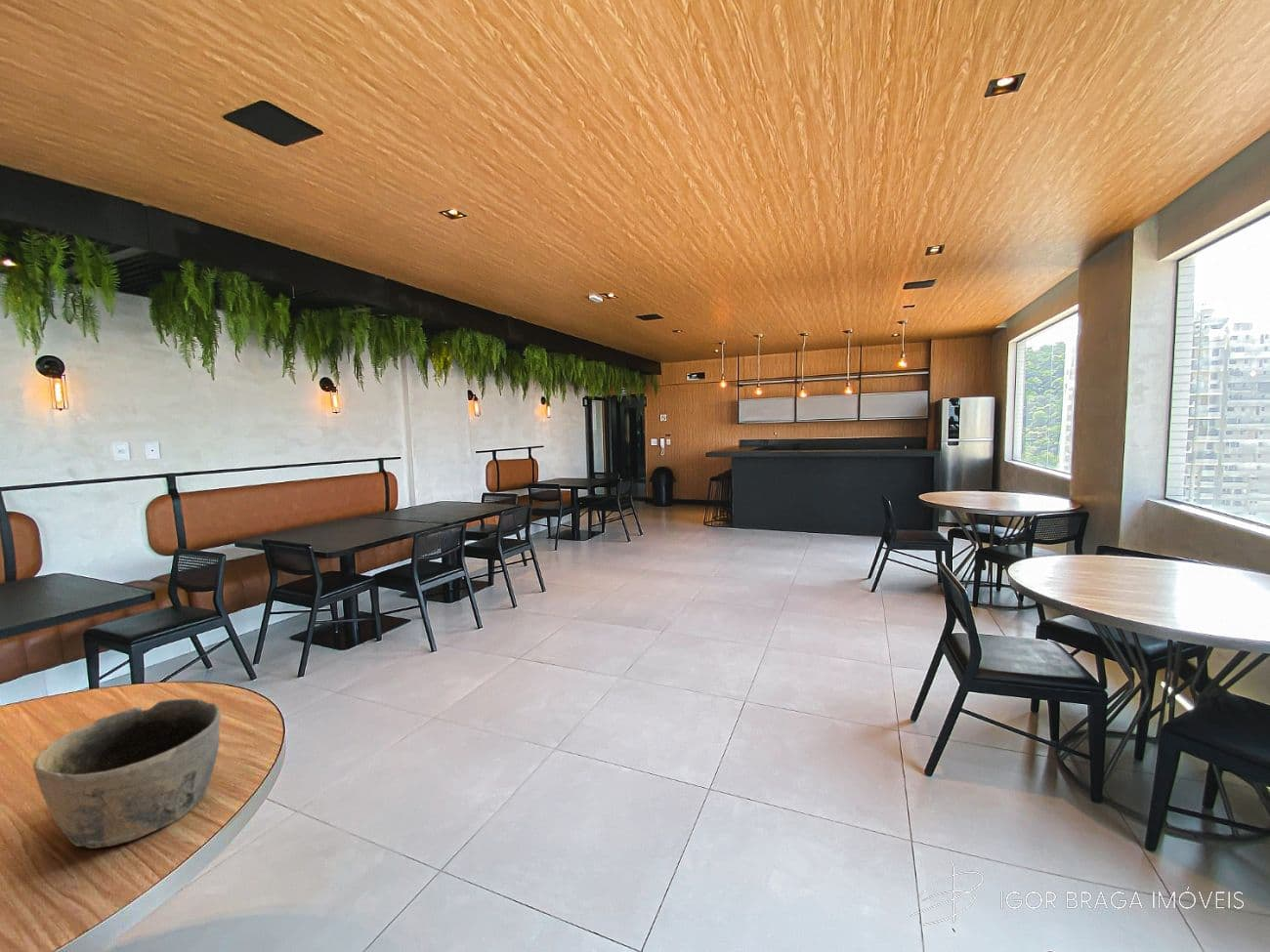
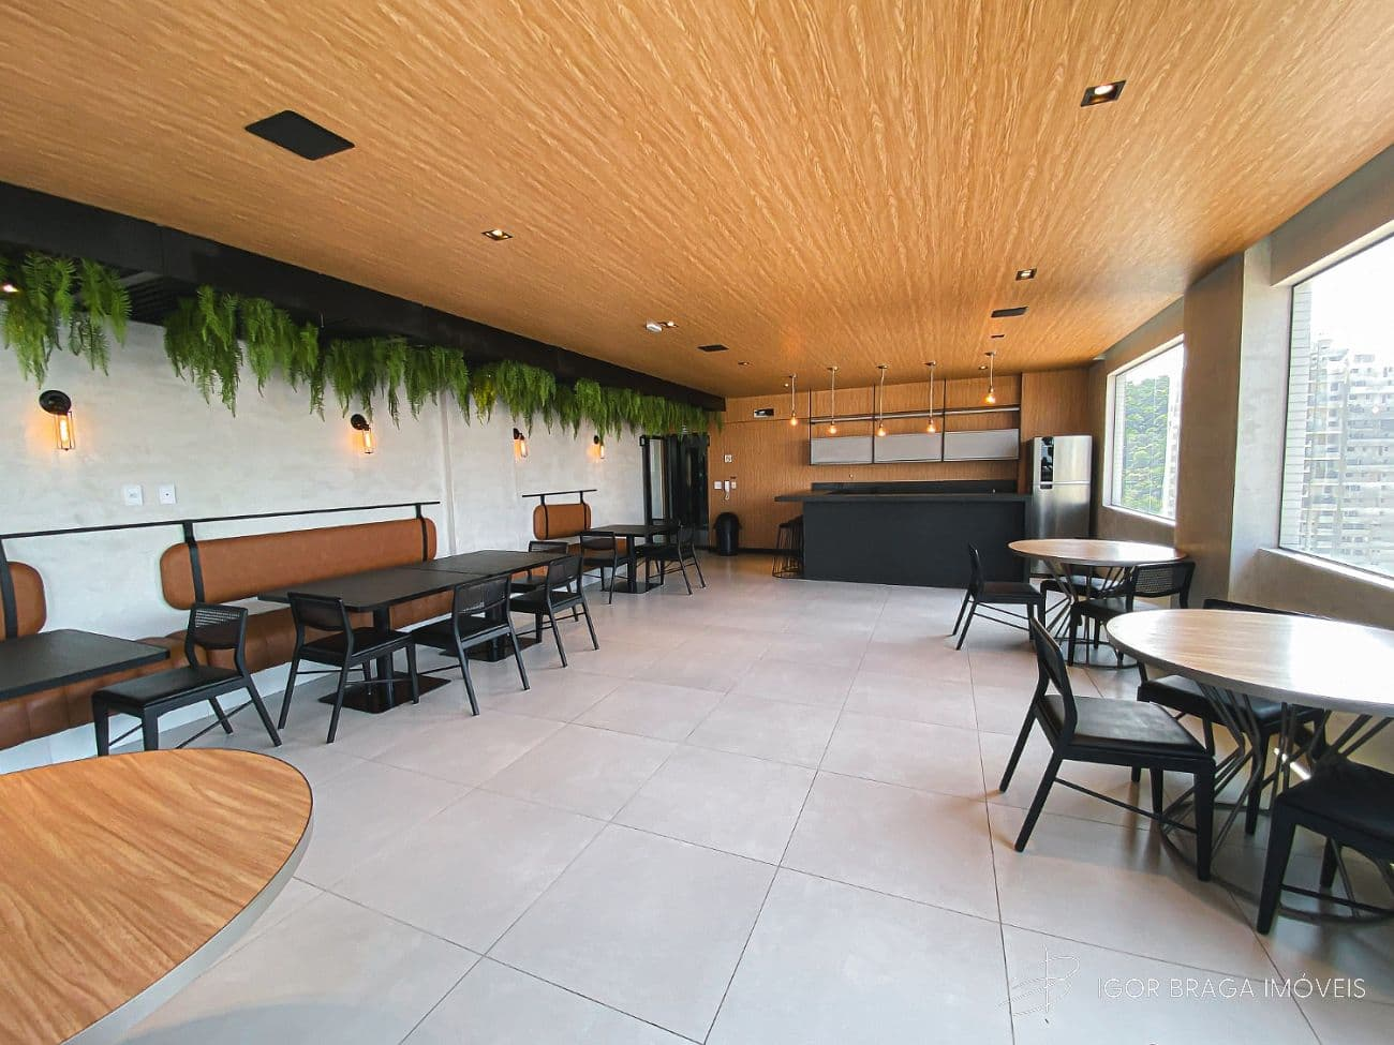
- bowl (138, 770)
